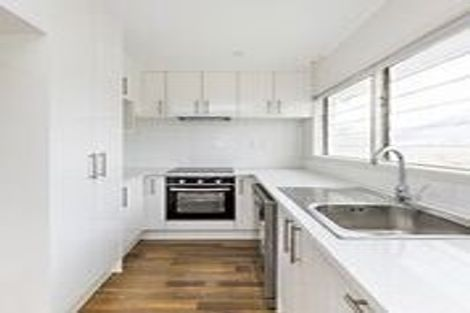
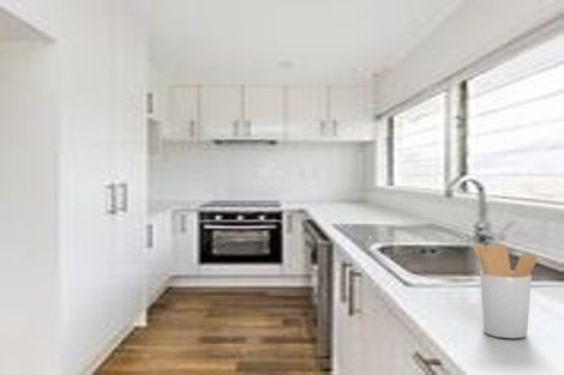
+ utensil holder (499, 285)
